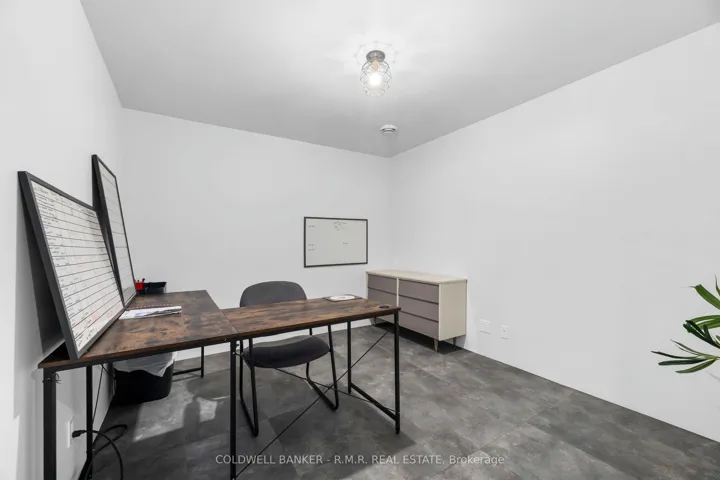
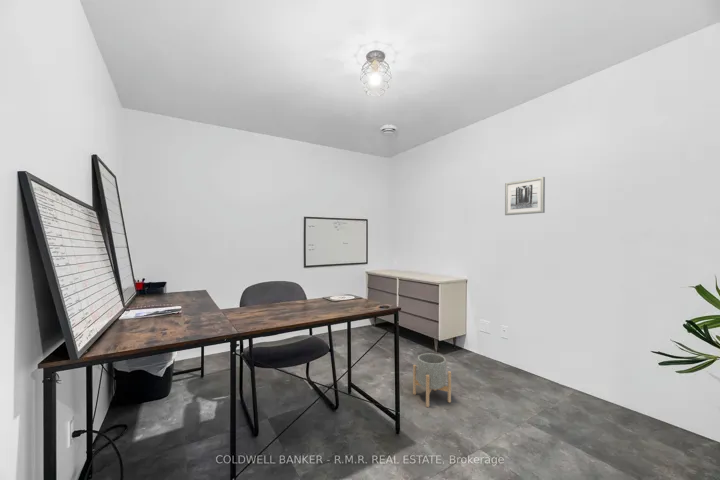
+ planter (431, 378)
+ wall art (523, 197)
